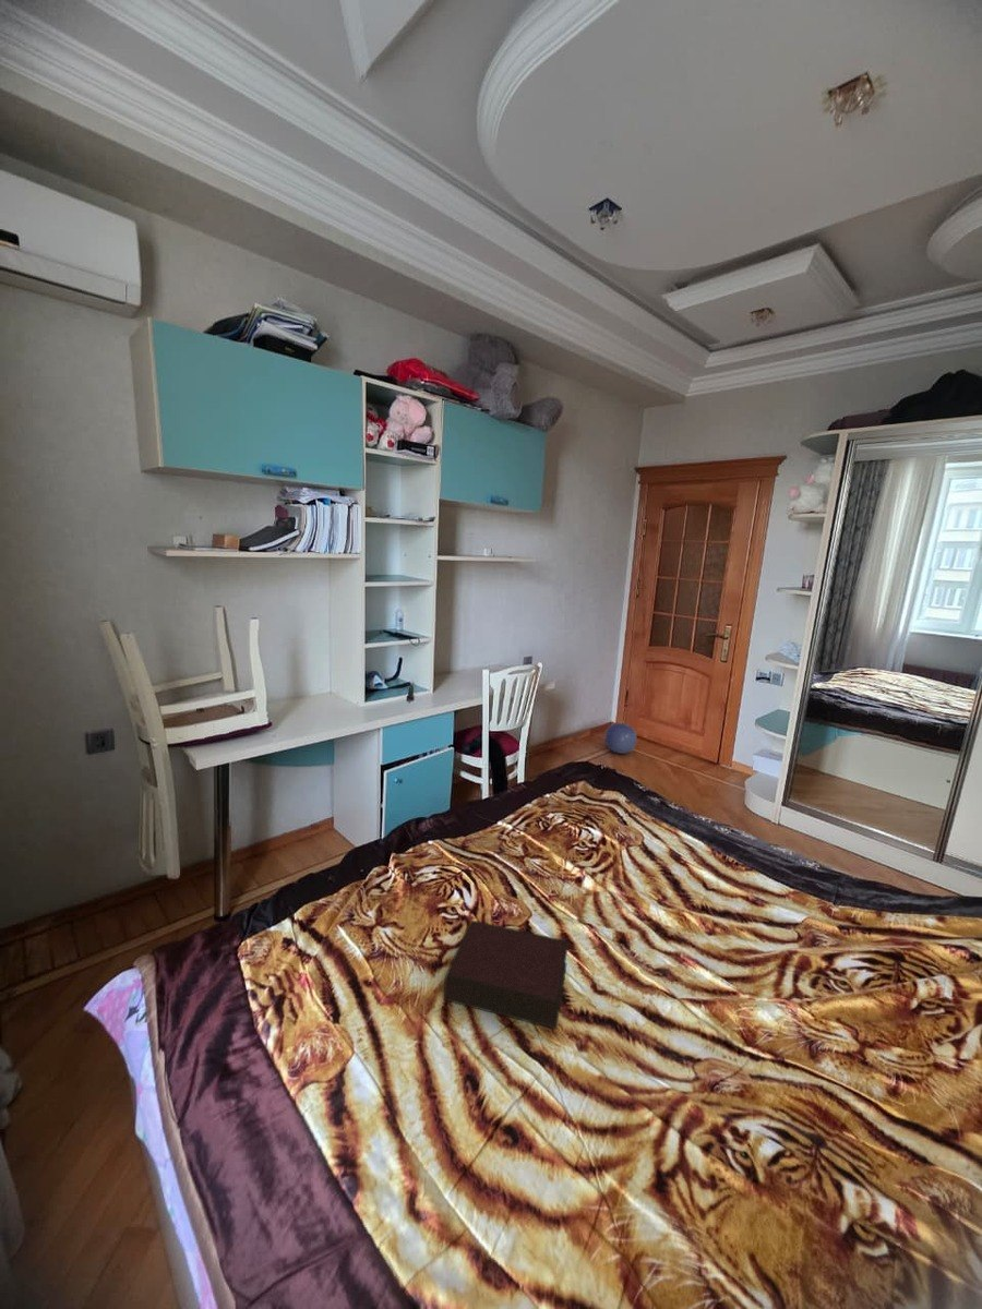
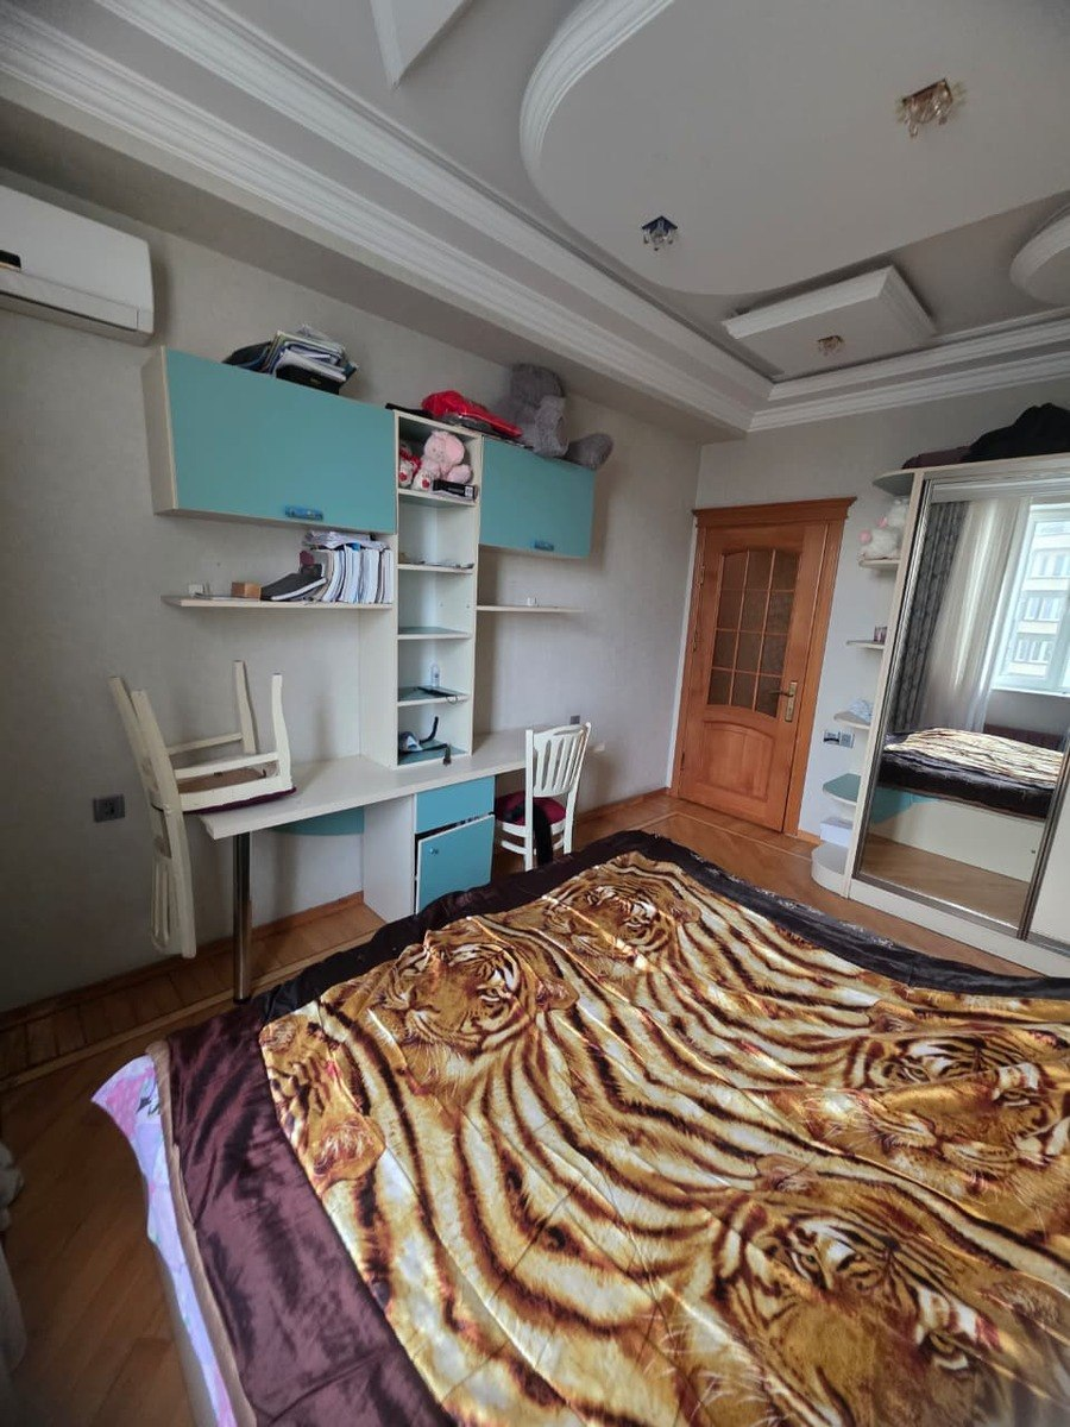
- ball (620, 737)
- bible (508, 970)
